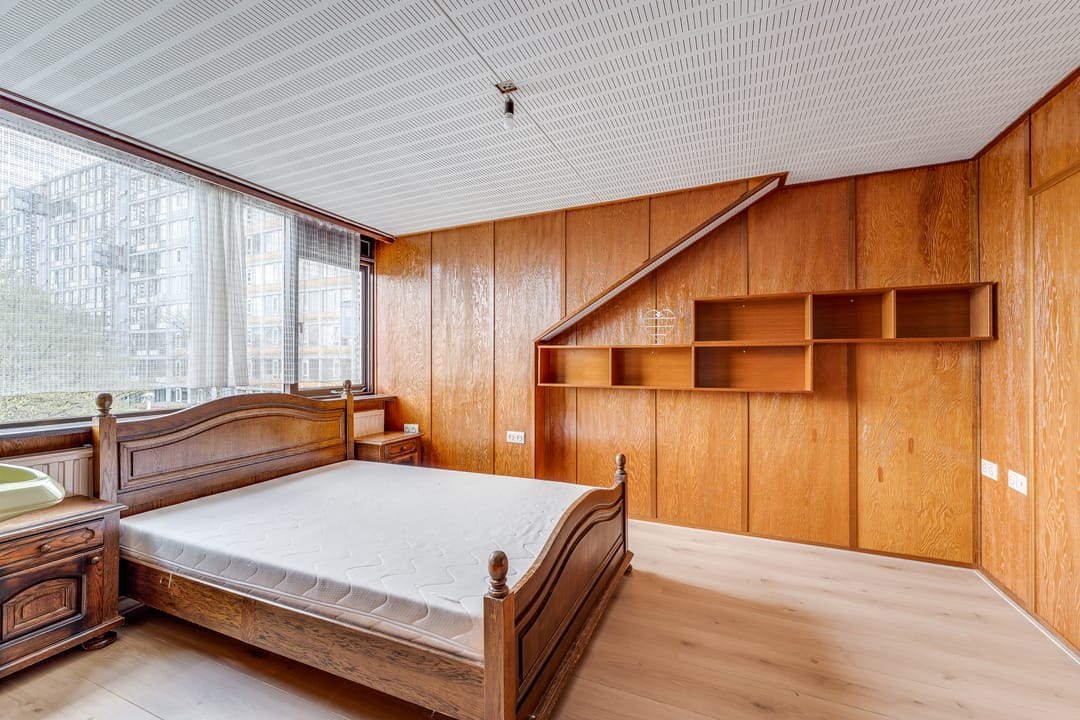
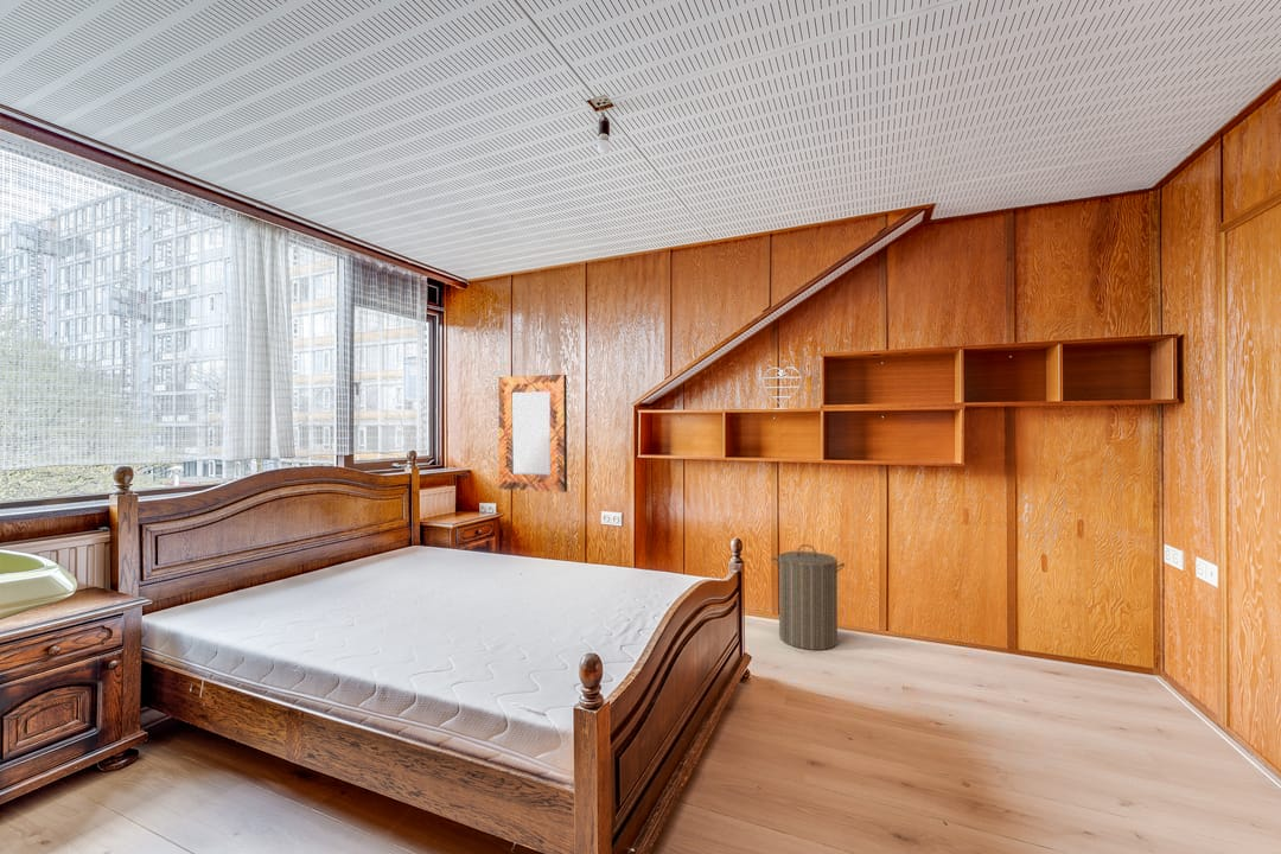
+ laundry hamper (808, 591)
+ home mirror (531, 433)
